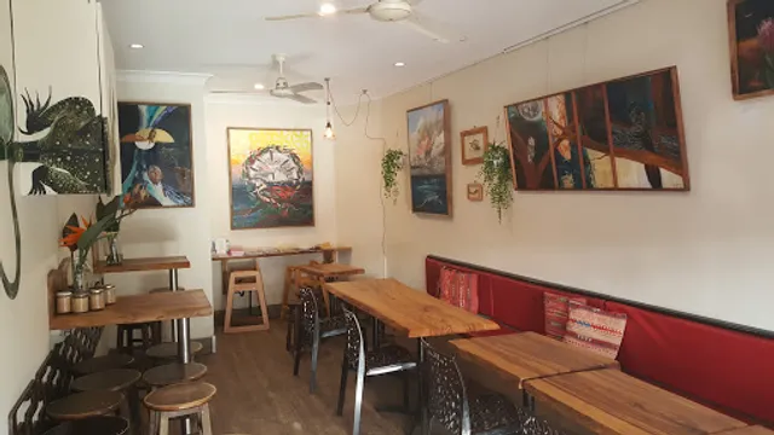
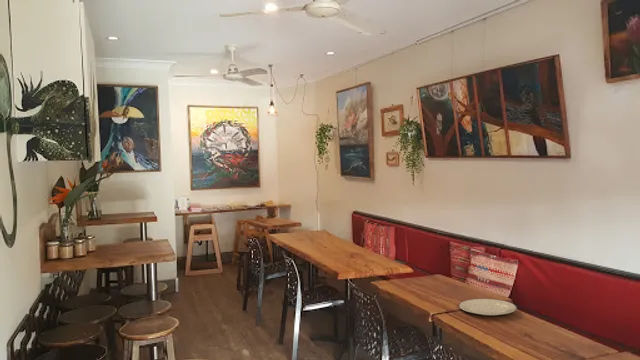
+ chinaware (487, 308)
